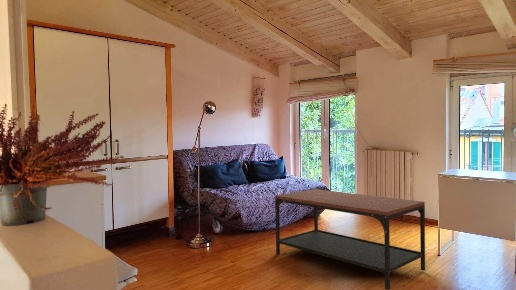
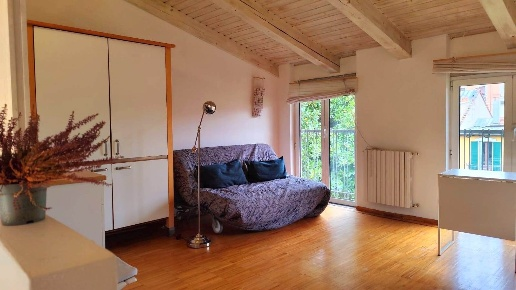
- coffee table (344, 235)
